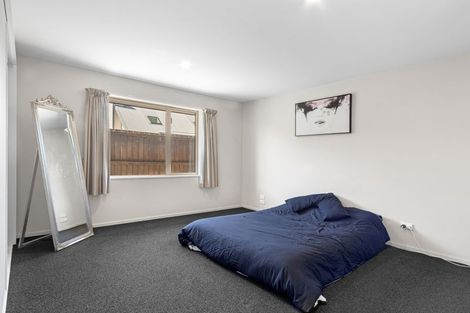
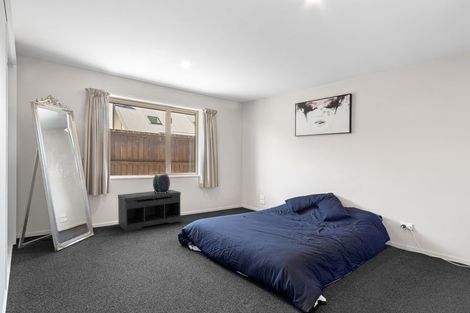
+ decorative urn (161, 183)
+ bench (150, 208)
